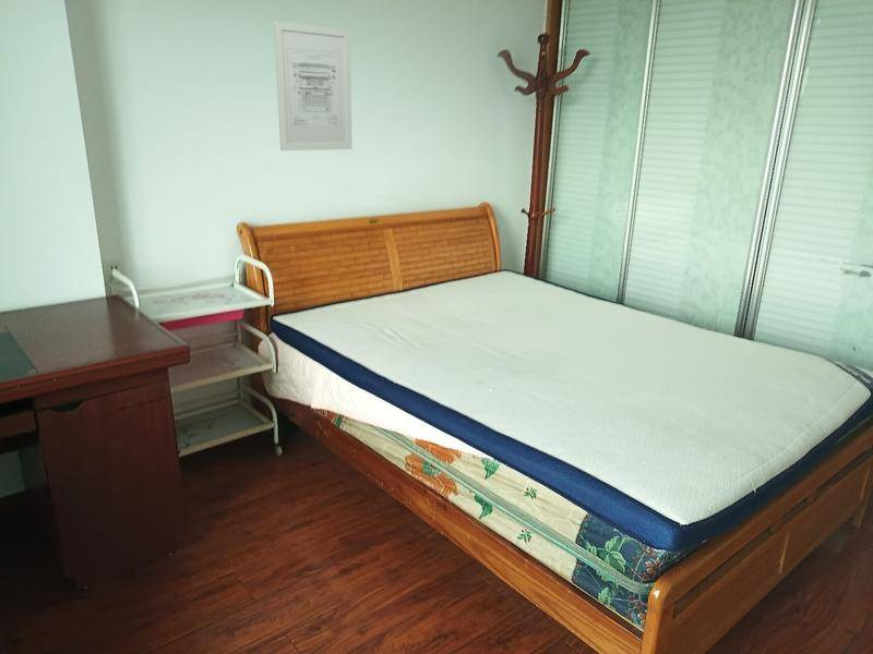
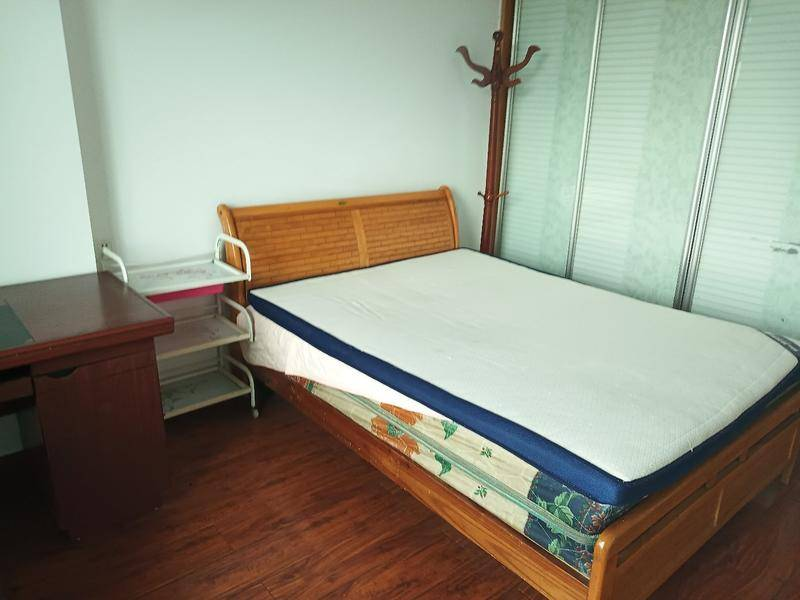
- wall art (315, 89)
